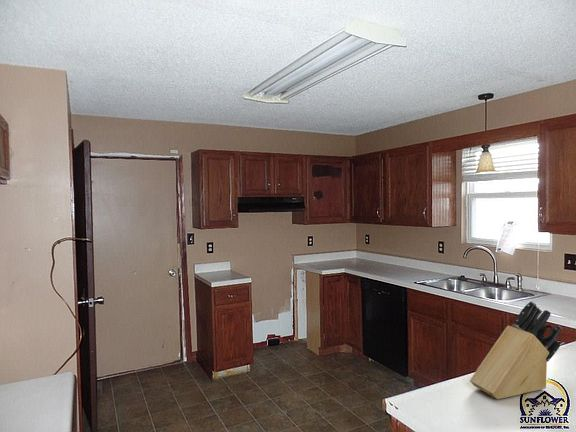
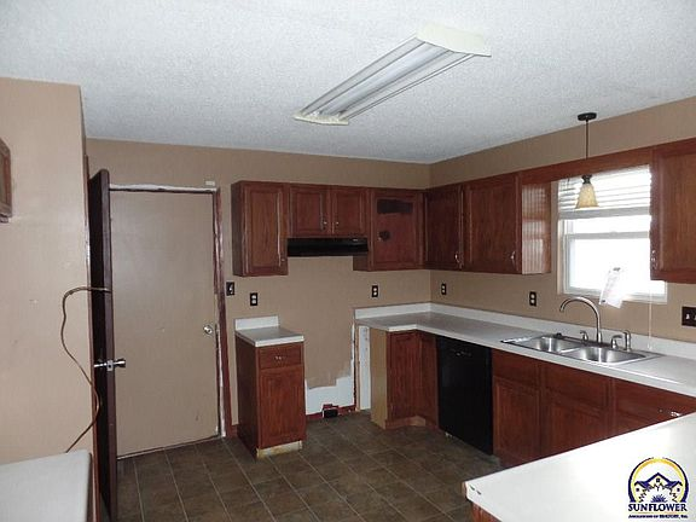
- knife block (517, 346)
